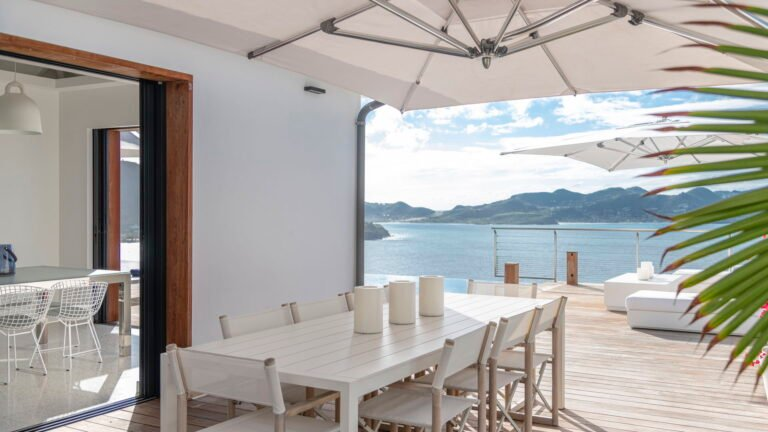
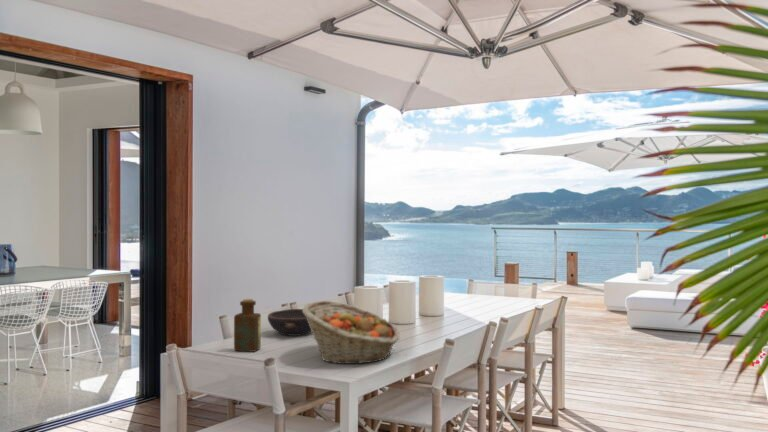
+ fruit basket (351, 329)
+ bowl (294, 322)
+ bottle (247, 324)
